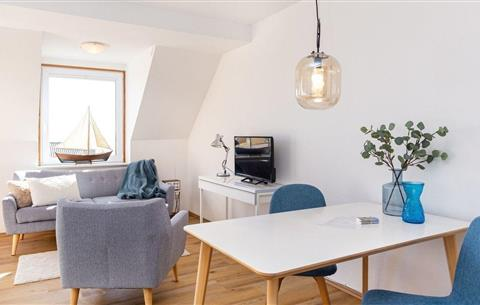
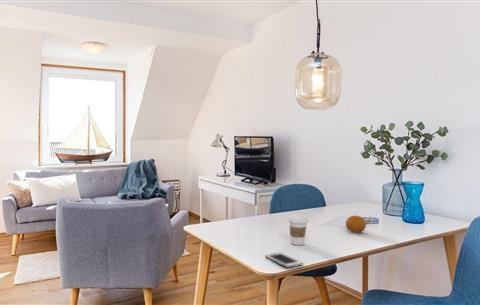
+ fruit (355, 224)
+ cell phone (283, 259)
+ coffee cup (297, 229)
